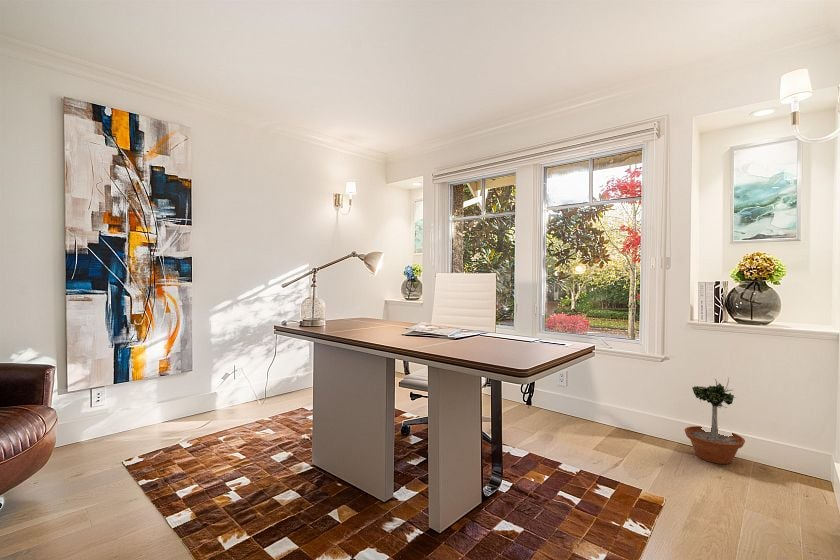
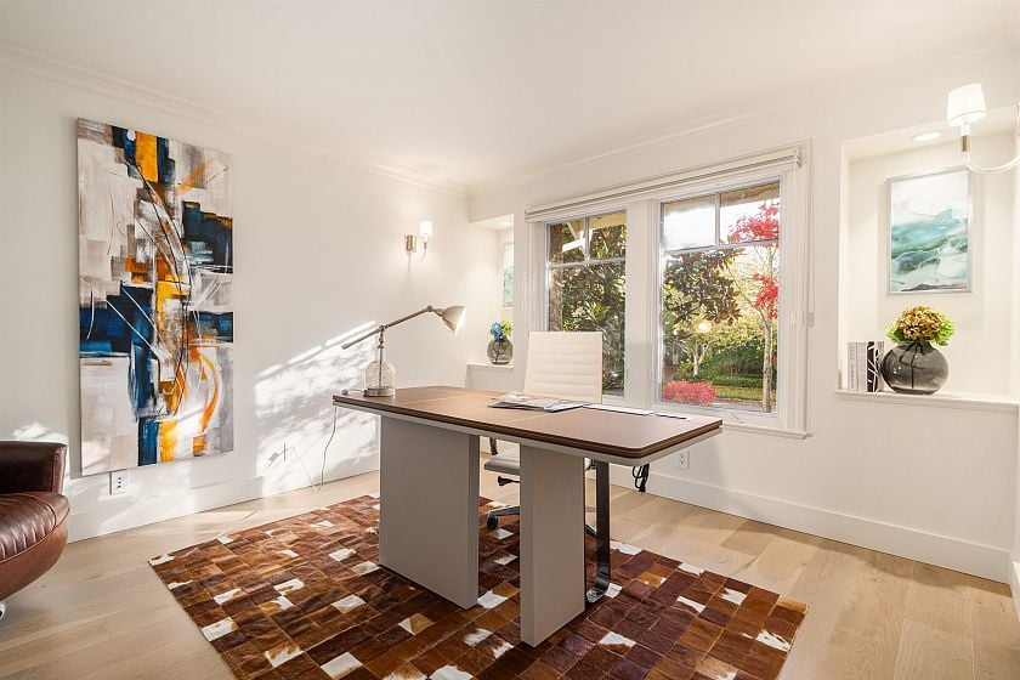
- potted tree (714, 416)
